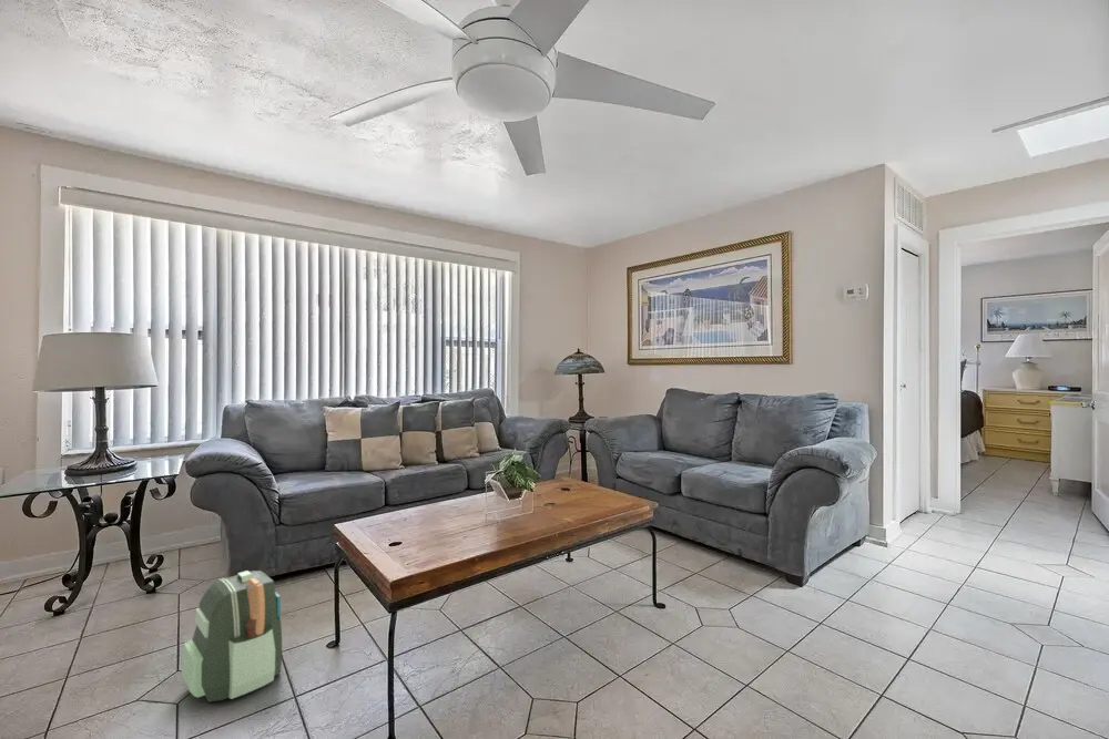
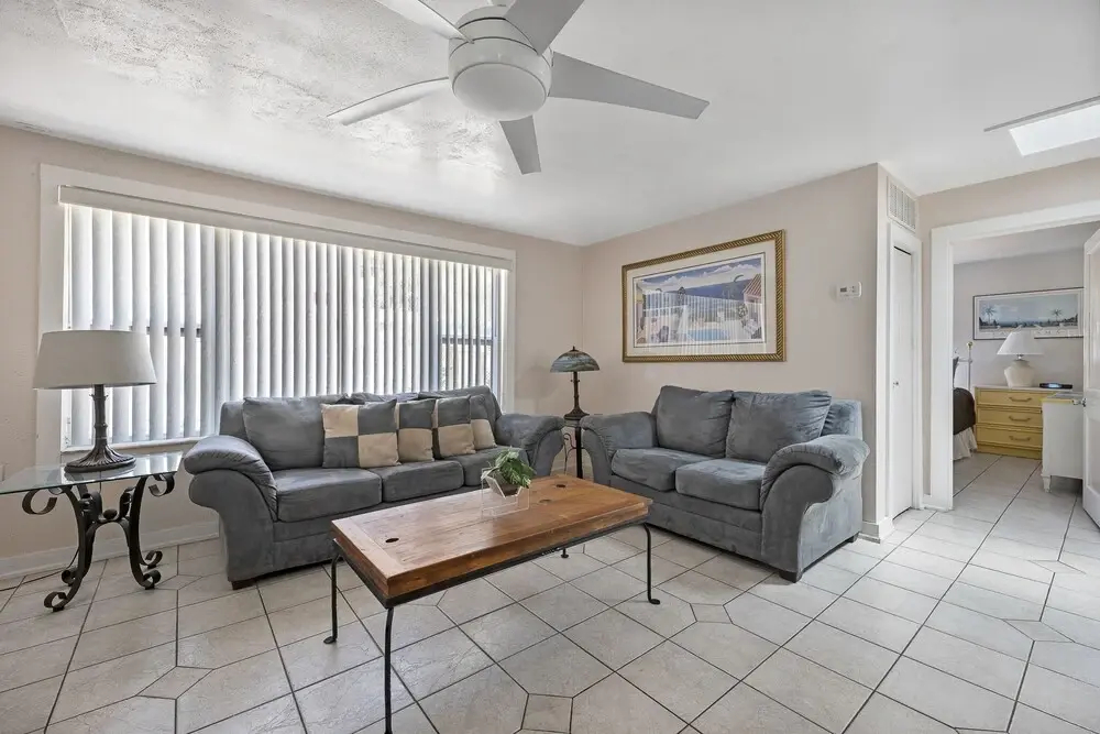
- backpack (234, 627)
